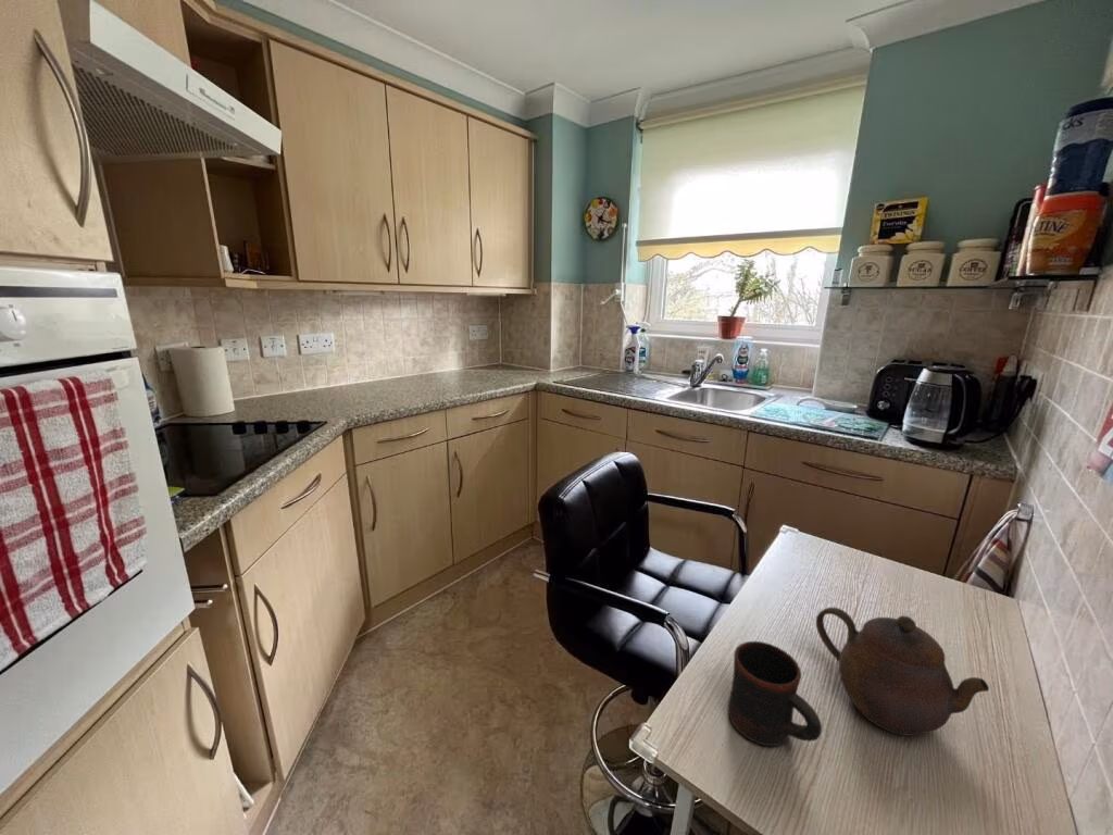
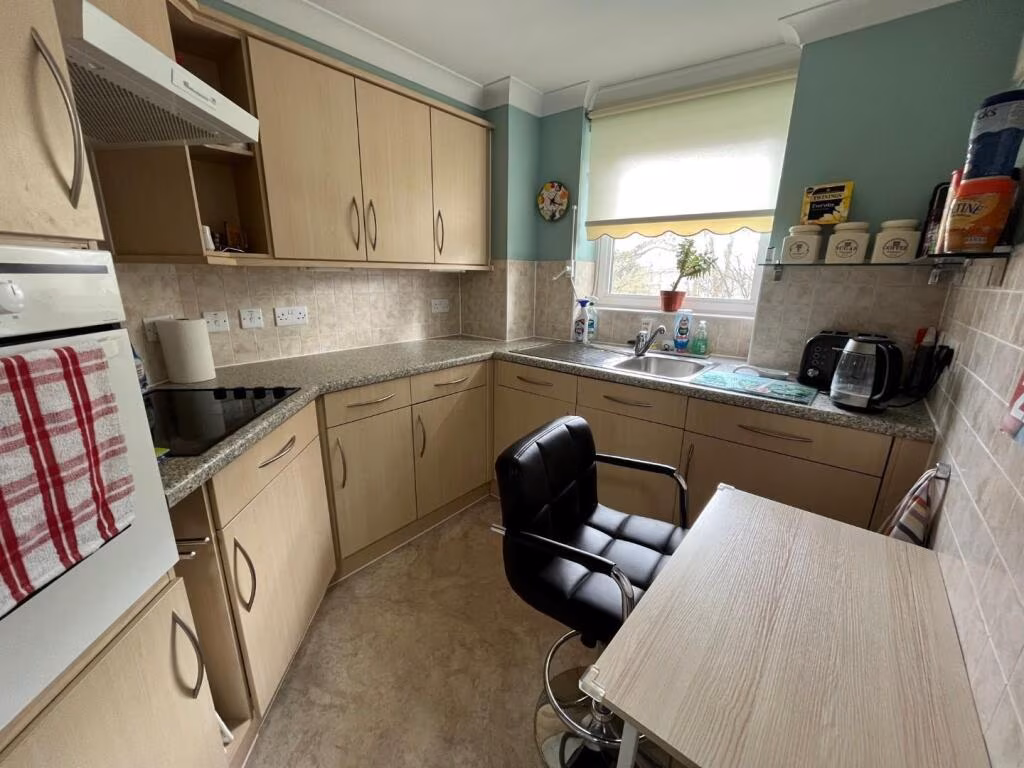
- teapot (889, 660)
- mug (774, 702)
